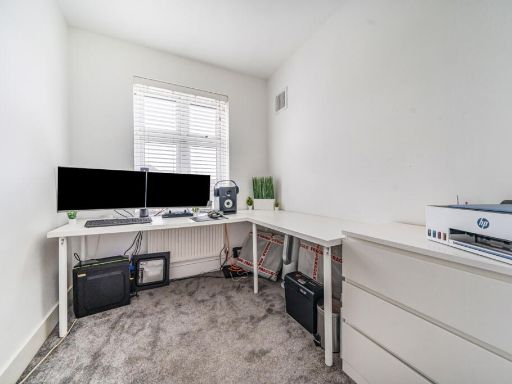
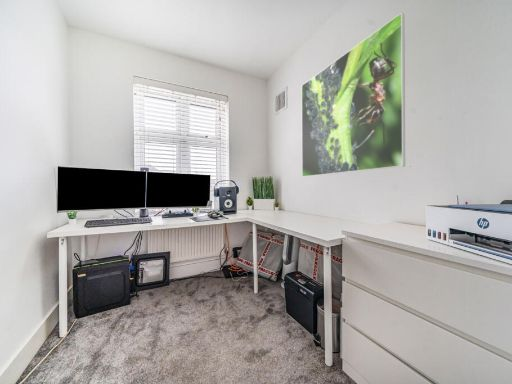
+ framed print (340, 115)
